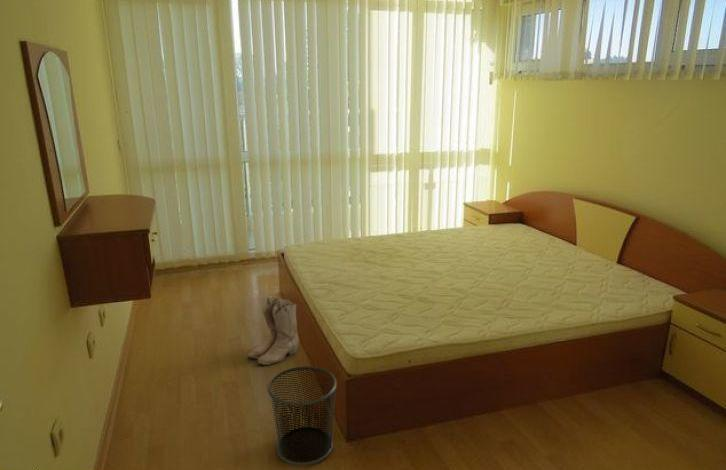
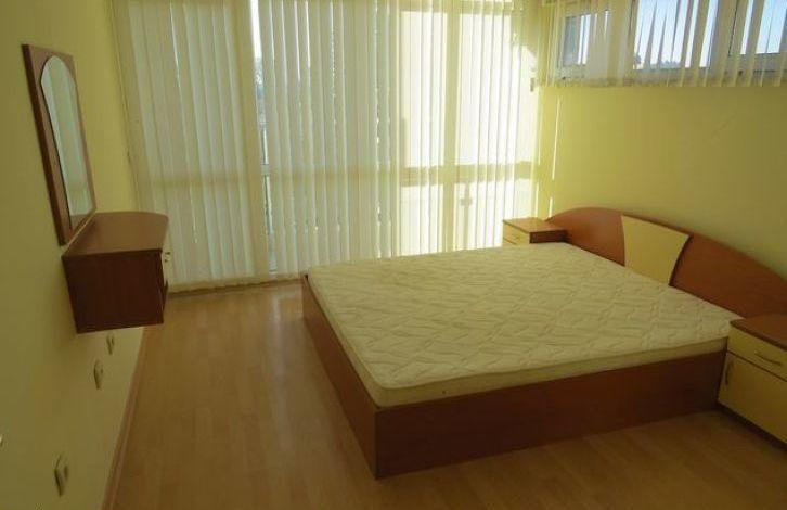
- boots (272, 327)
- waste bin (303, 415)
